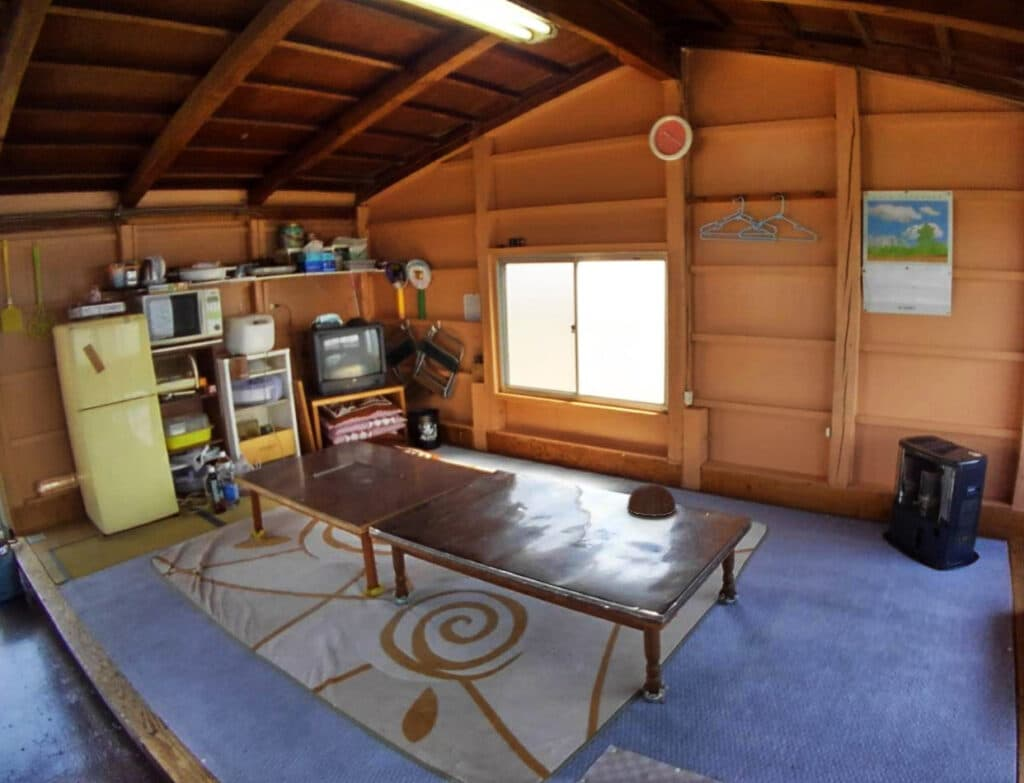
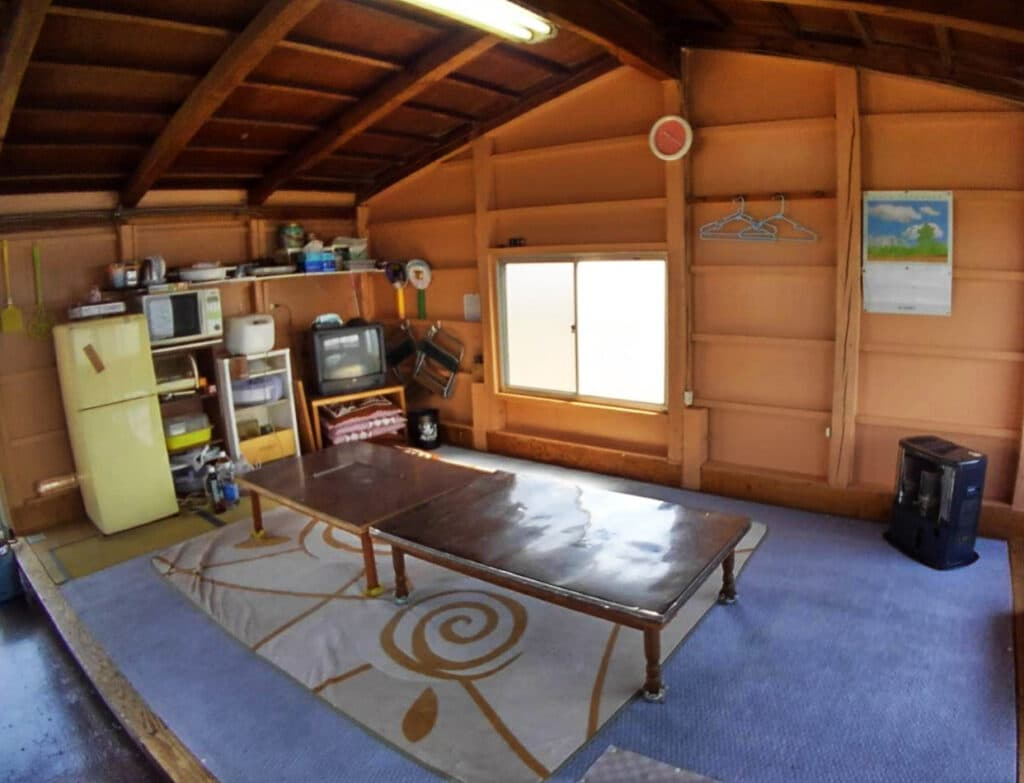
- bowl (651, 497)
